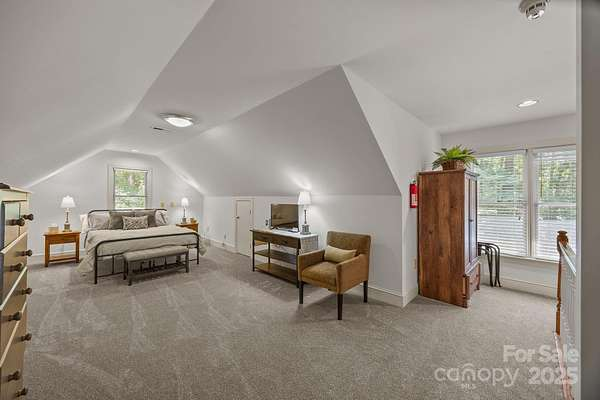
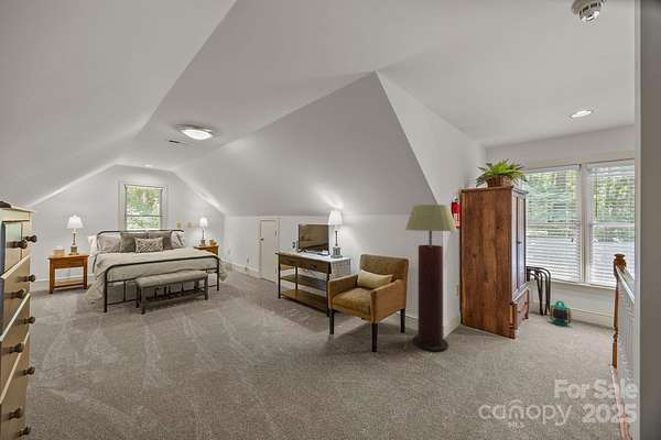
+ floor lamp (430, 274)
+ lantern (560, 311)
